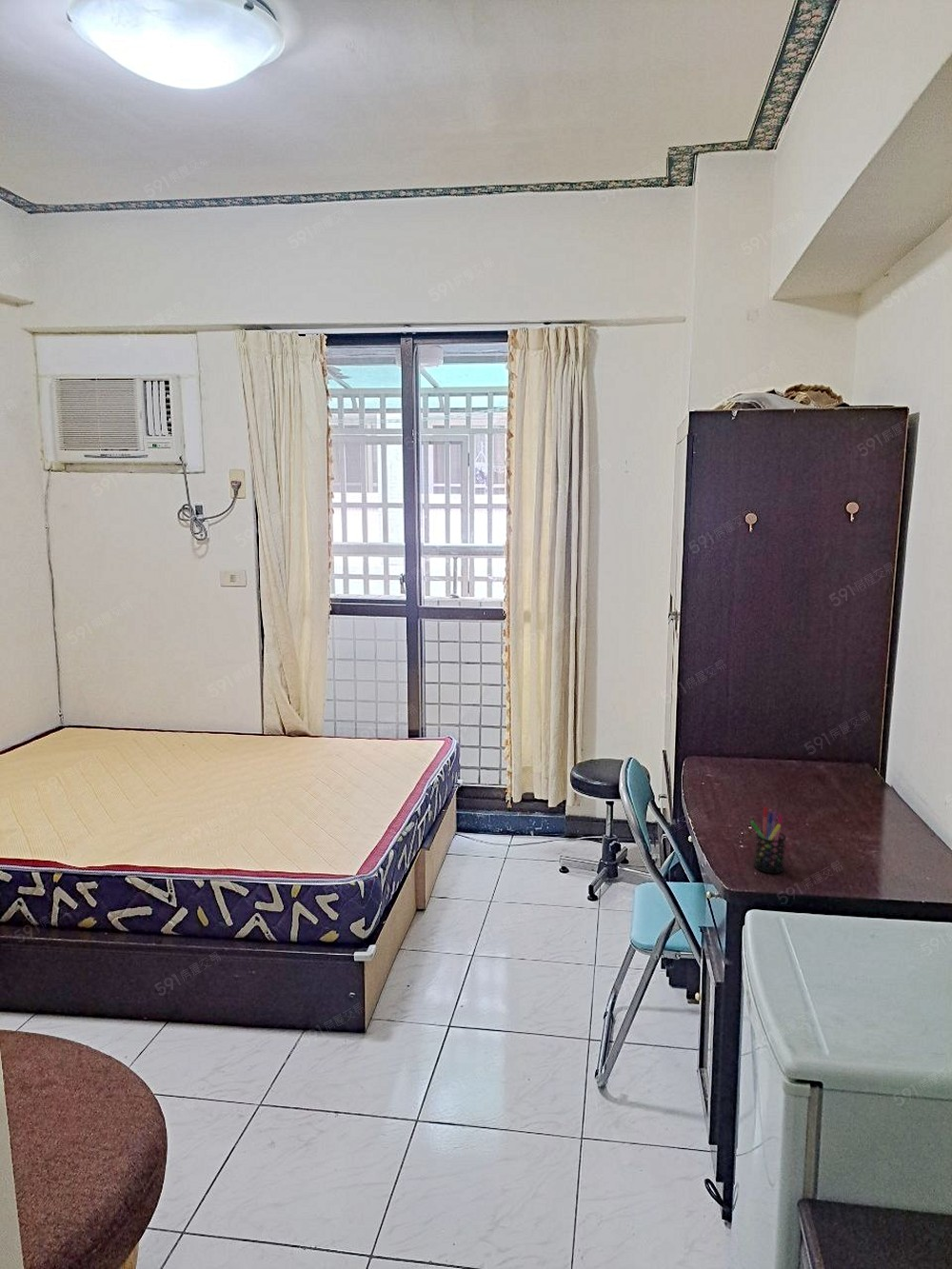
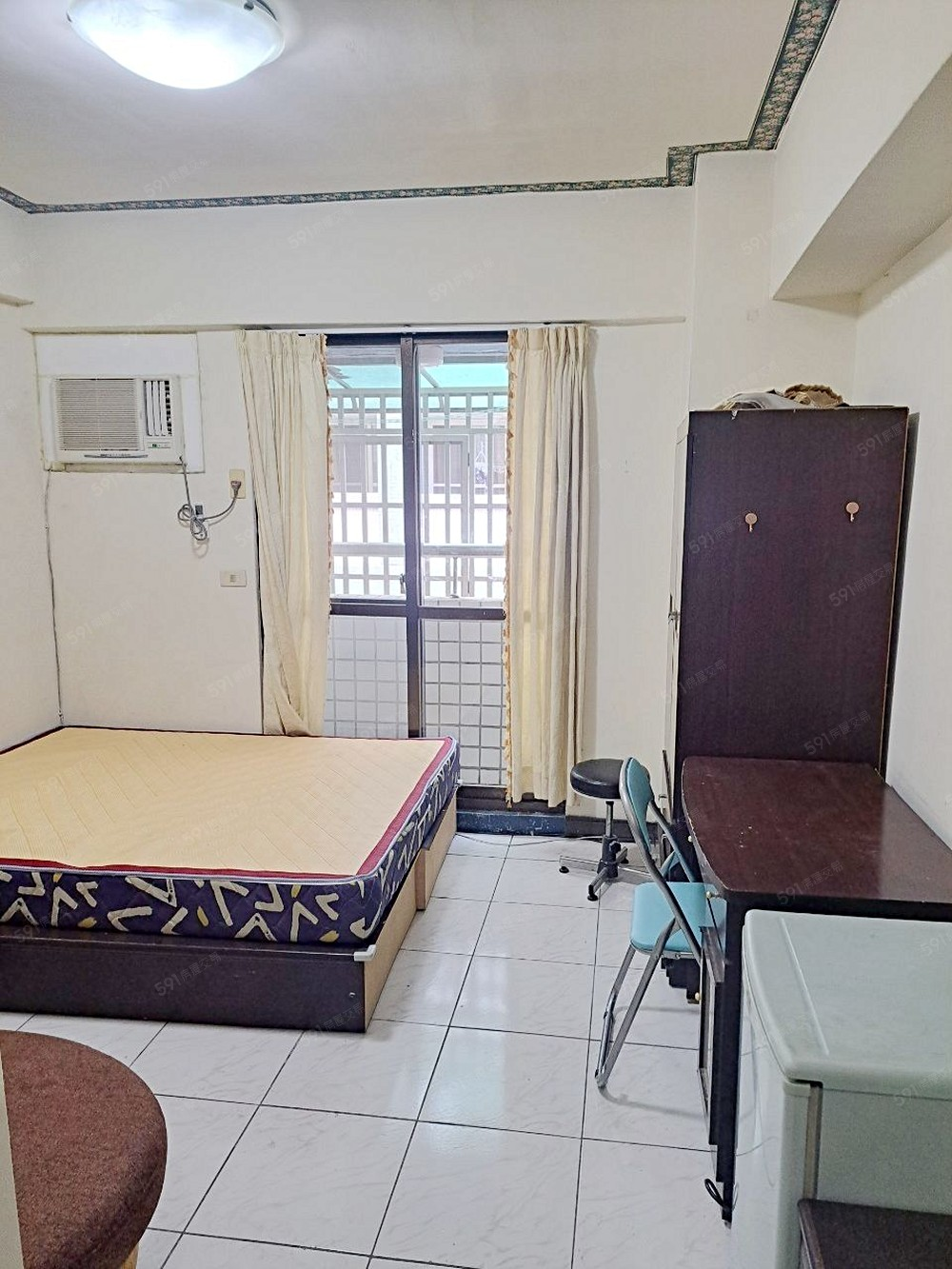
- pen holder (766, 839)
